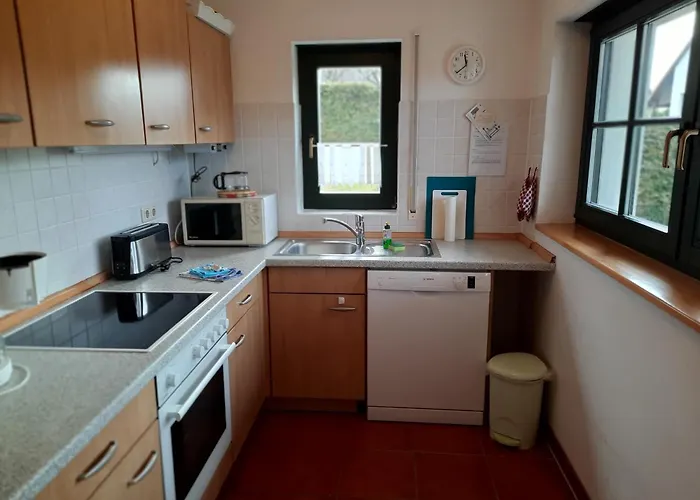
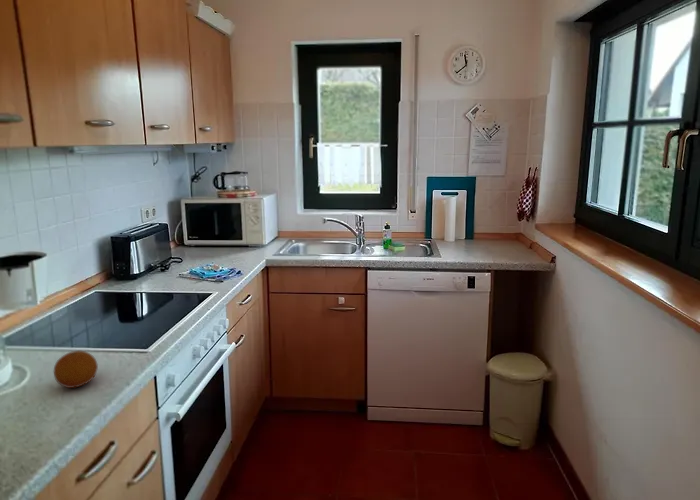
+ fruit (75, 368)
